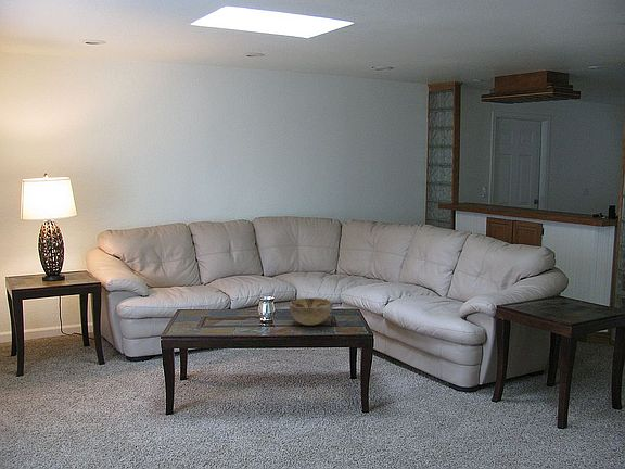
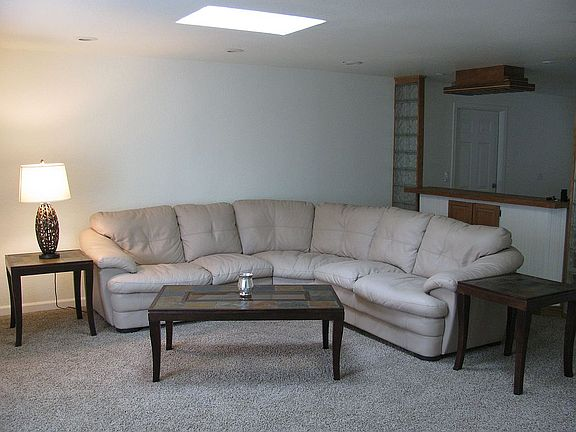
- decorative bowl (310, 313)
